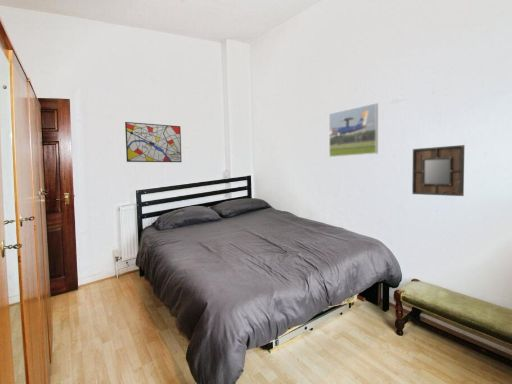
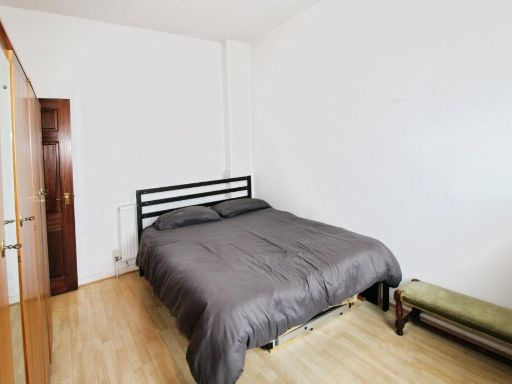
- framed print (351, 132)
- wall art (154, 143)
- home mirror (436, 171)
